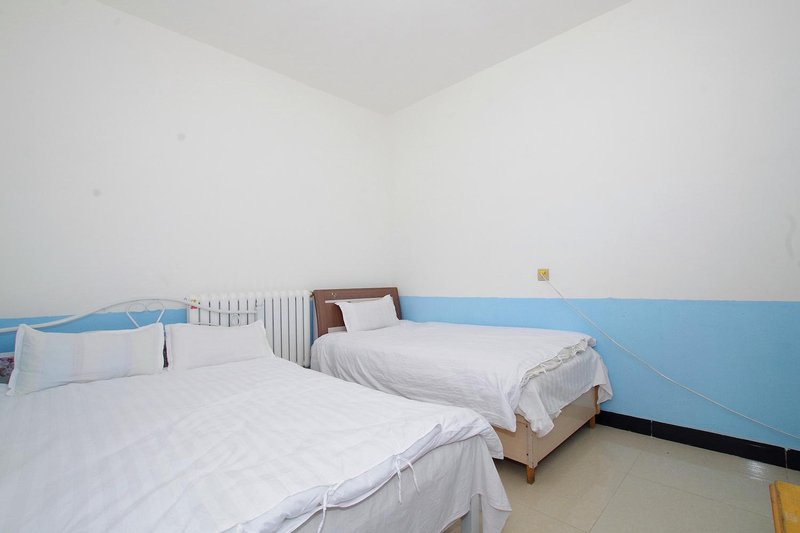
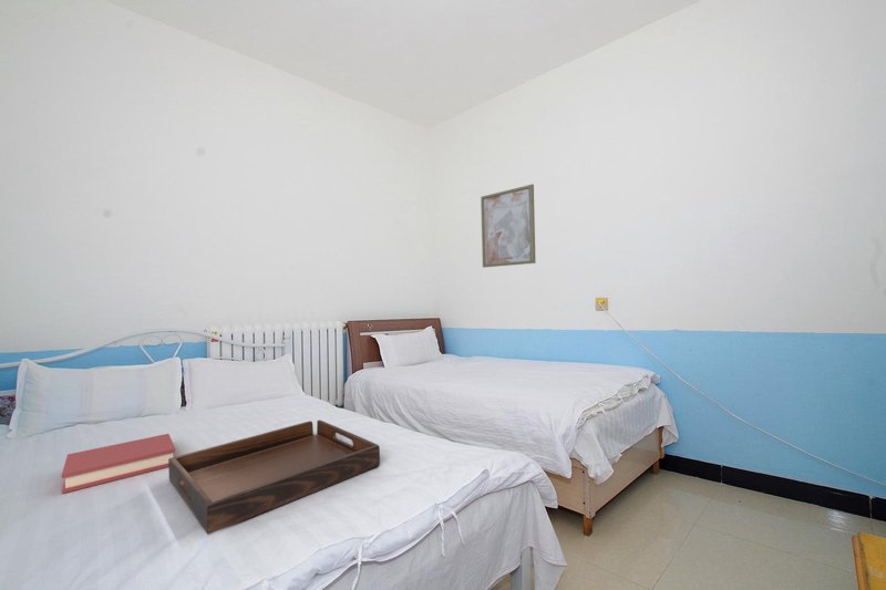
+ serving tray (277, 462)
+ wall art (506, 228)
+ hardback book (122, 458)
